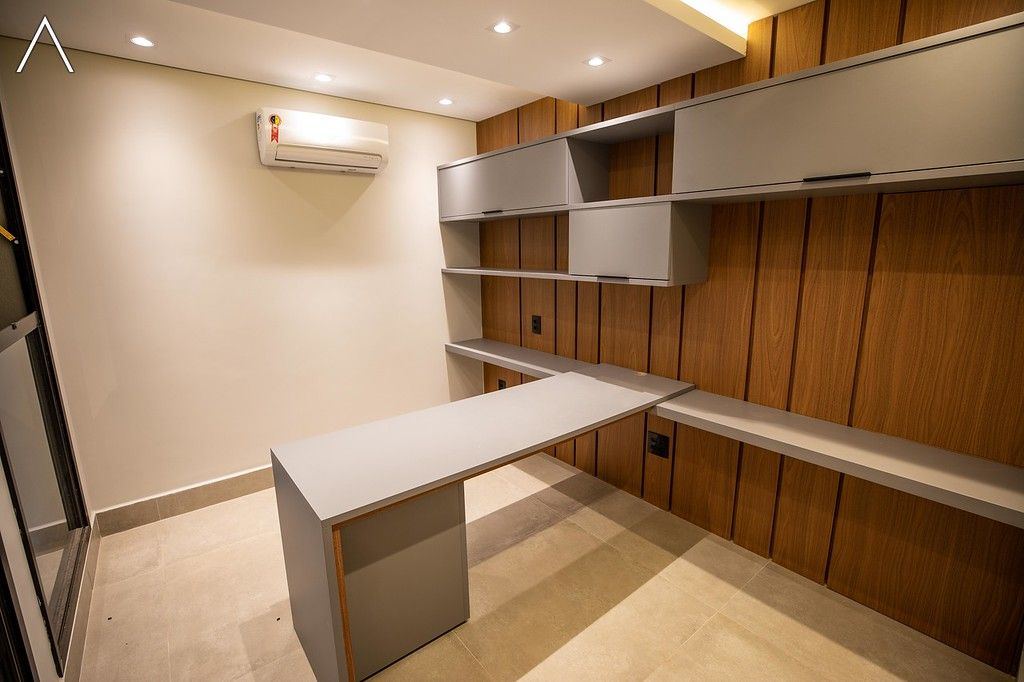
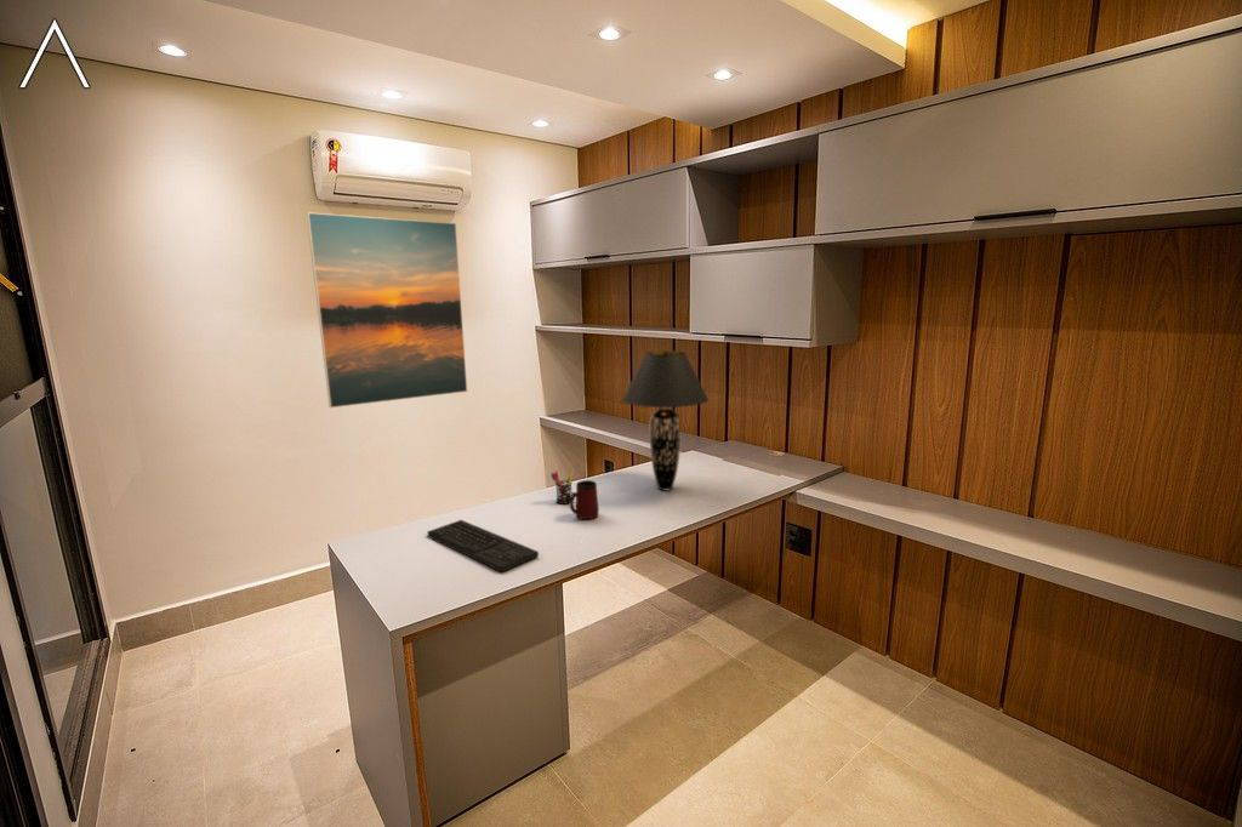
+ pen holder (564, 485)
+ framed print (394, 310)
+ table lamp (665, 422)
+ keyboard (479, 542)
+ mug (583, 500)
